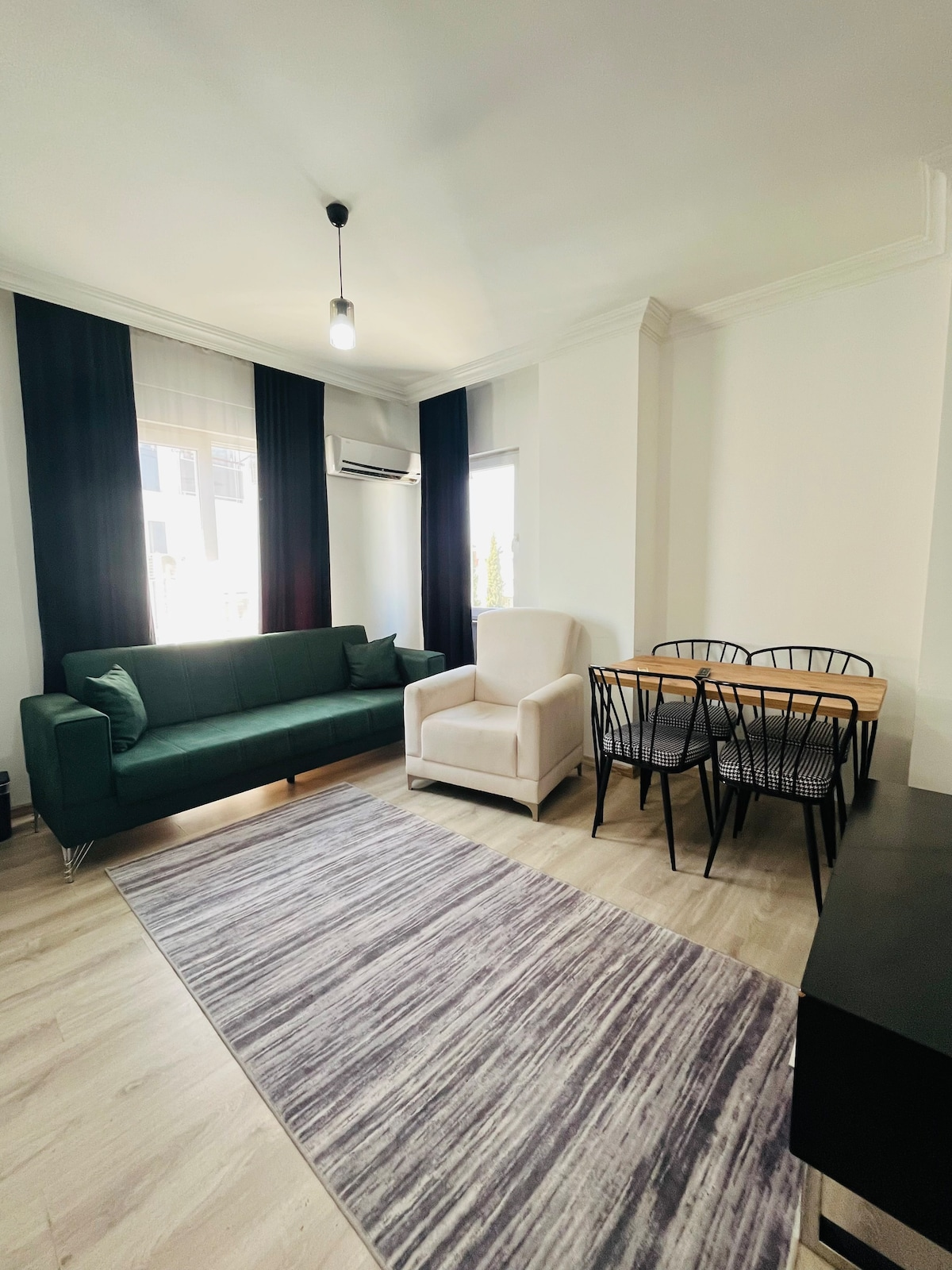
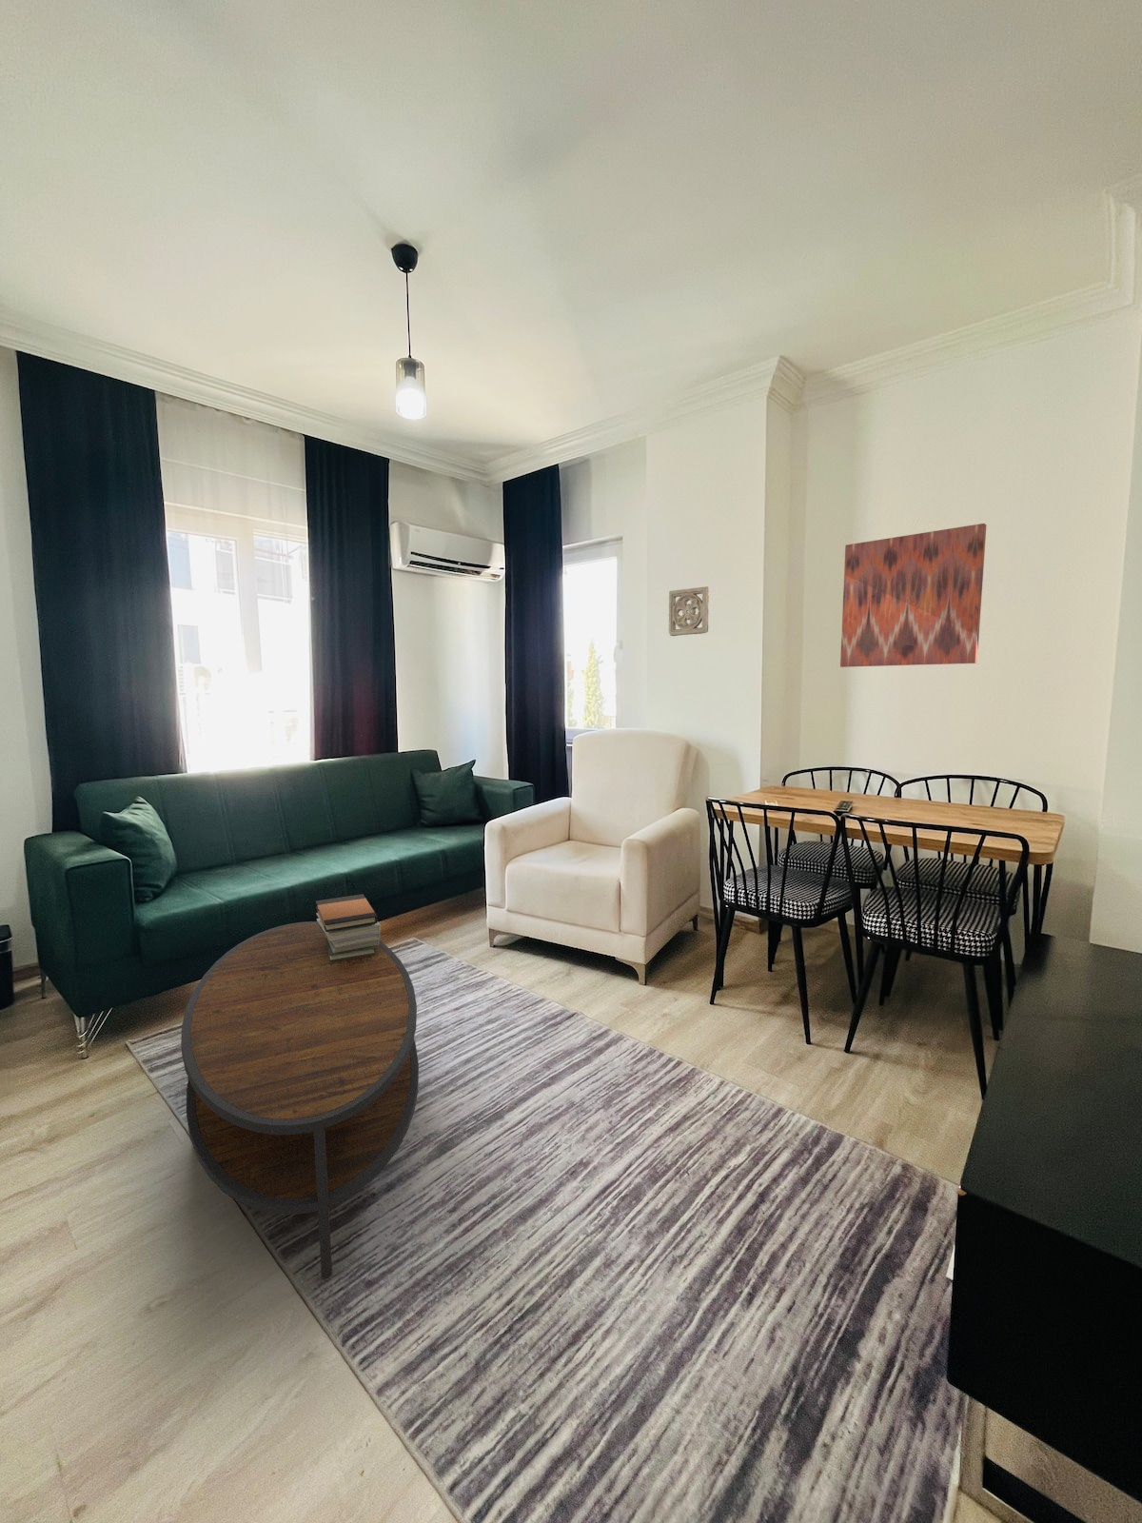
+ wall ornament (689, 612)
+ book stack (348, 926)
+ coffee table (306, 1049)
+ wall art (907, 601)
